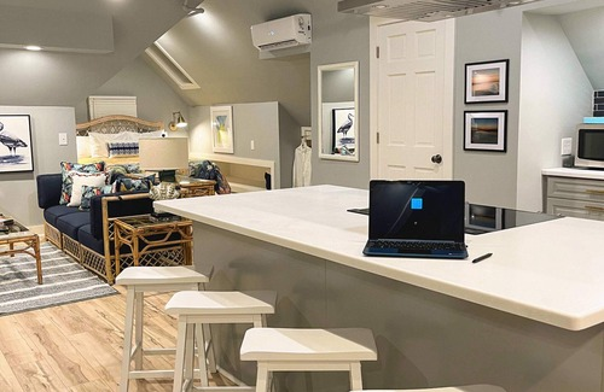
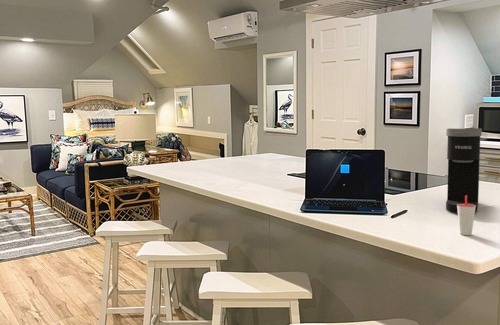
+ coffee maker (463, 167)
+ cup (466, 214)
